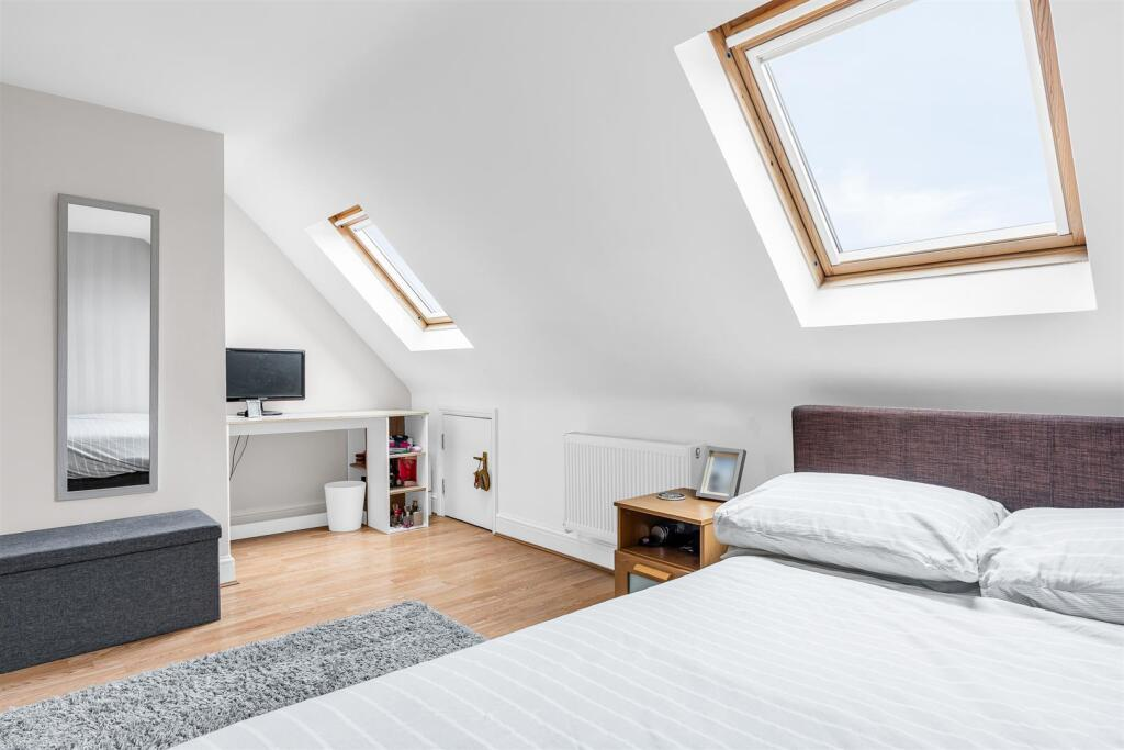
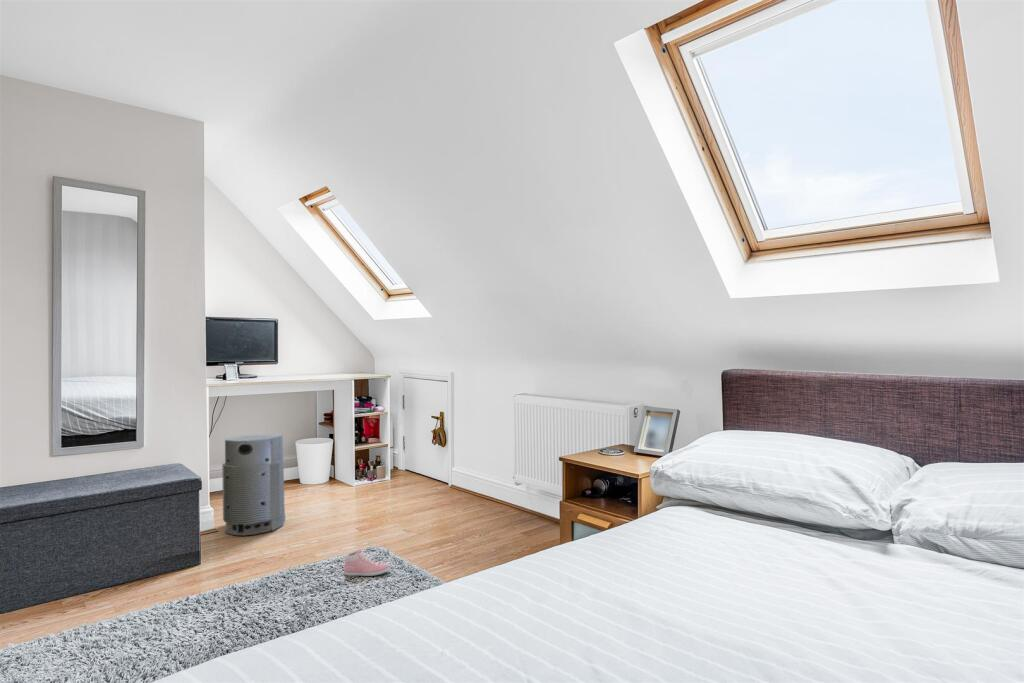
+ sneaker (366, 561)
+ air purifier (254, 482)
